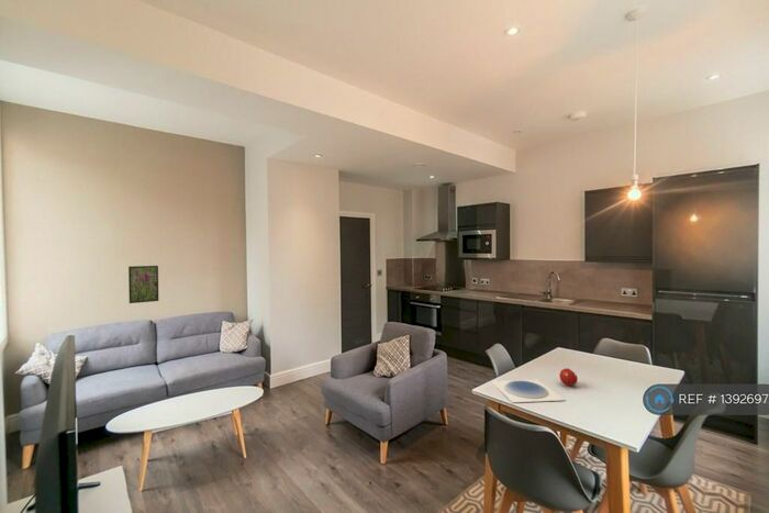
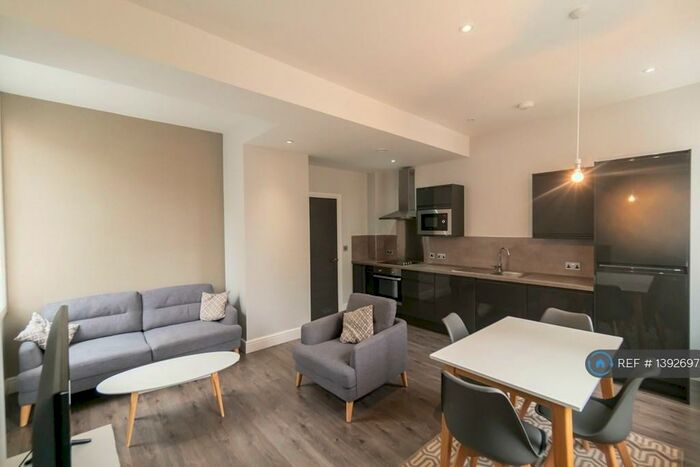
- plate (525, 387)
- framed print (144, 283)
- fruit (568, 376)
